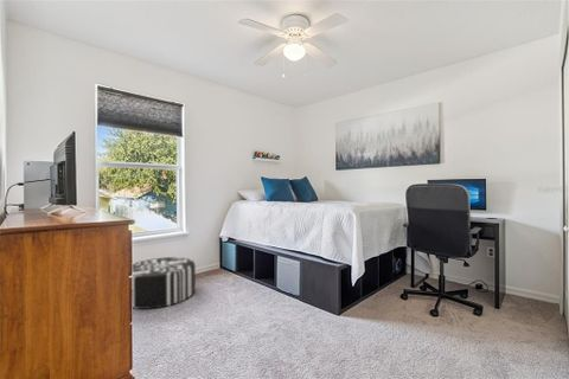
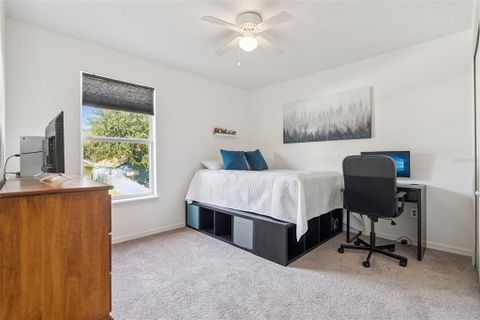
- pouf (159, 280)
